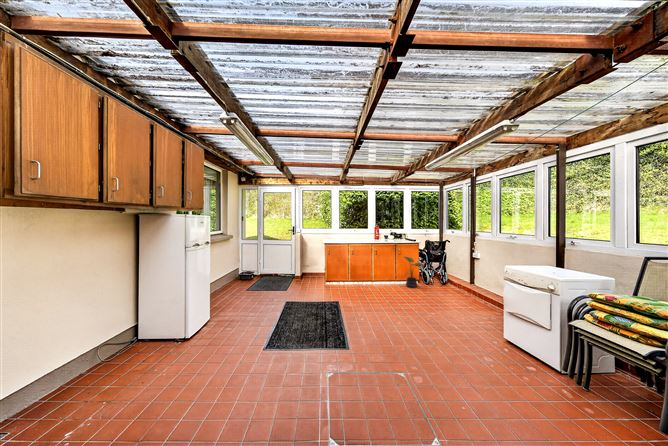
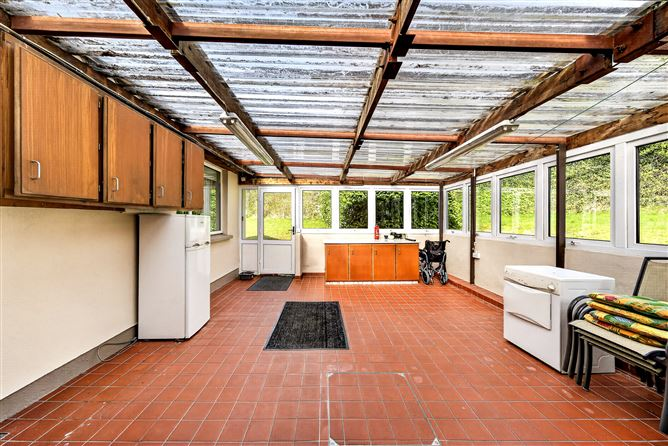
- potted plant (412, 272)
